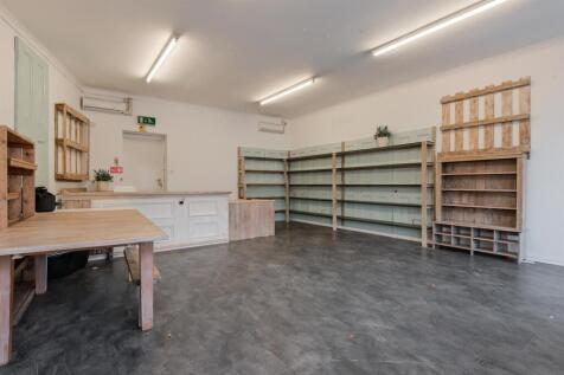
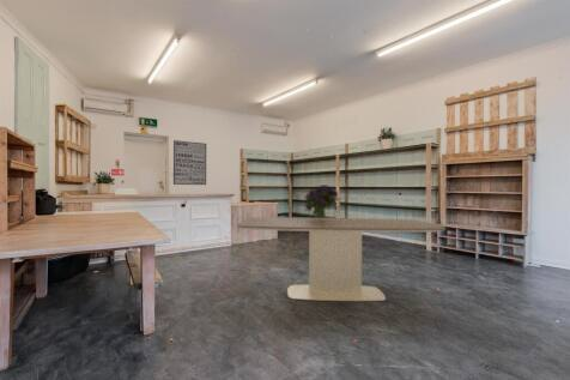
+ bouquet (321, 201)
+ wall art (189, 163)
+ dining table (334, 257)
